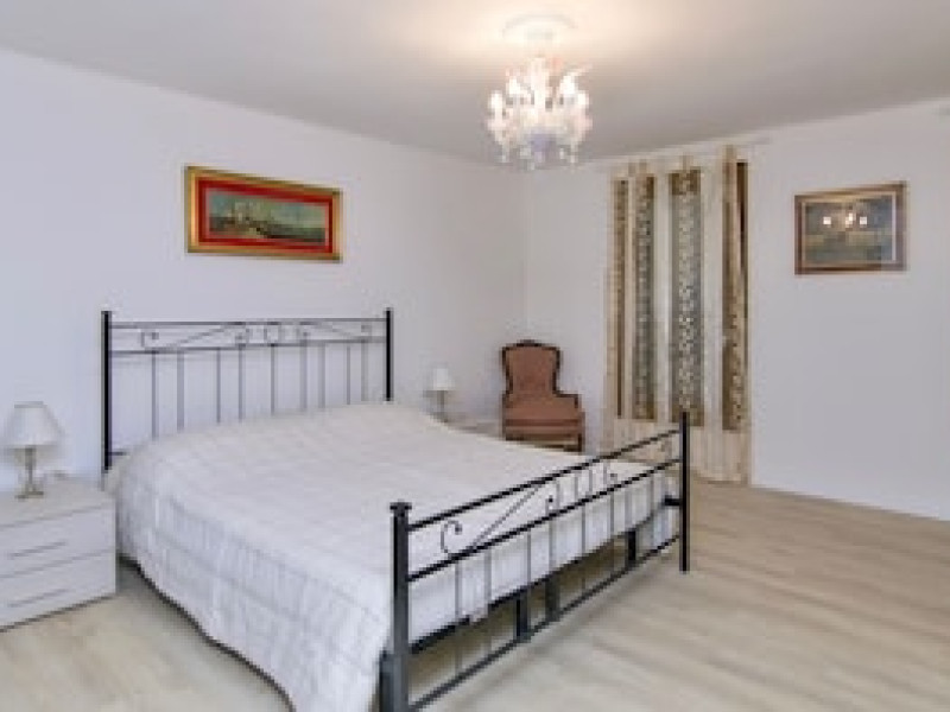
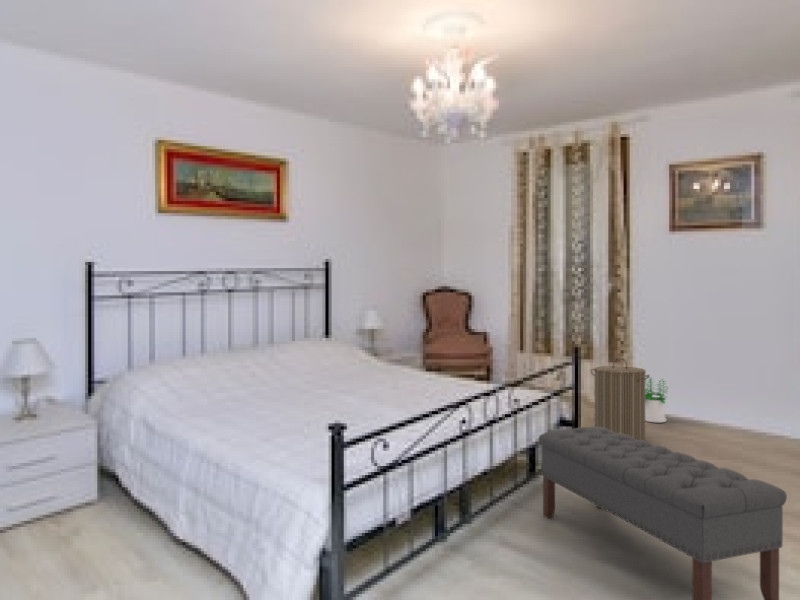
+ laundry hamper (619, 398)
+ bench (641, 503)
+ potted plant (650, 398)
